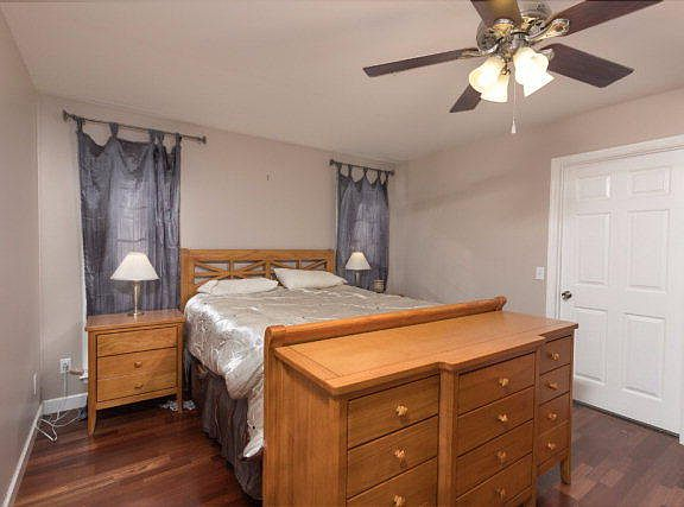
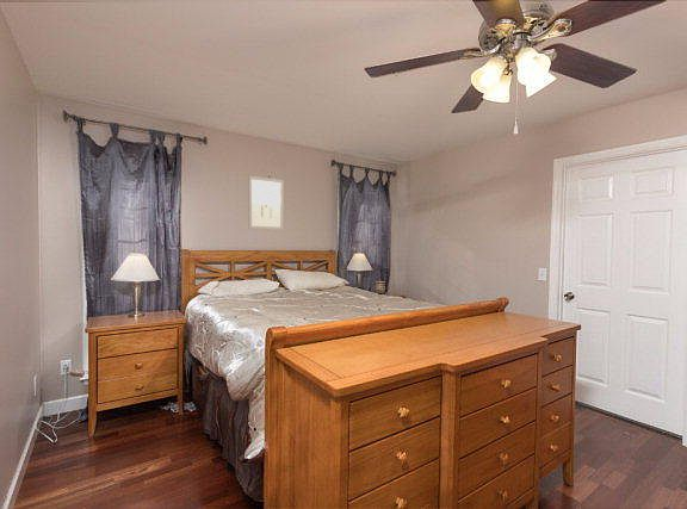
+ wall art (266, 204)
